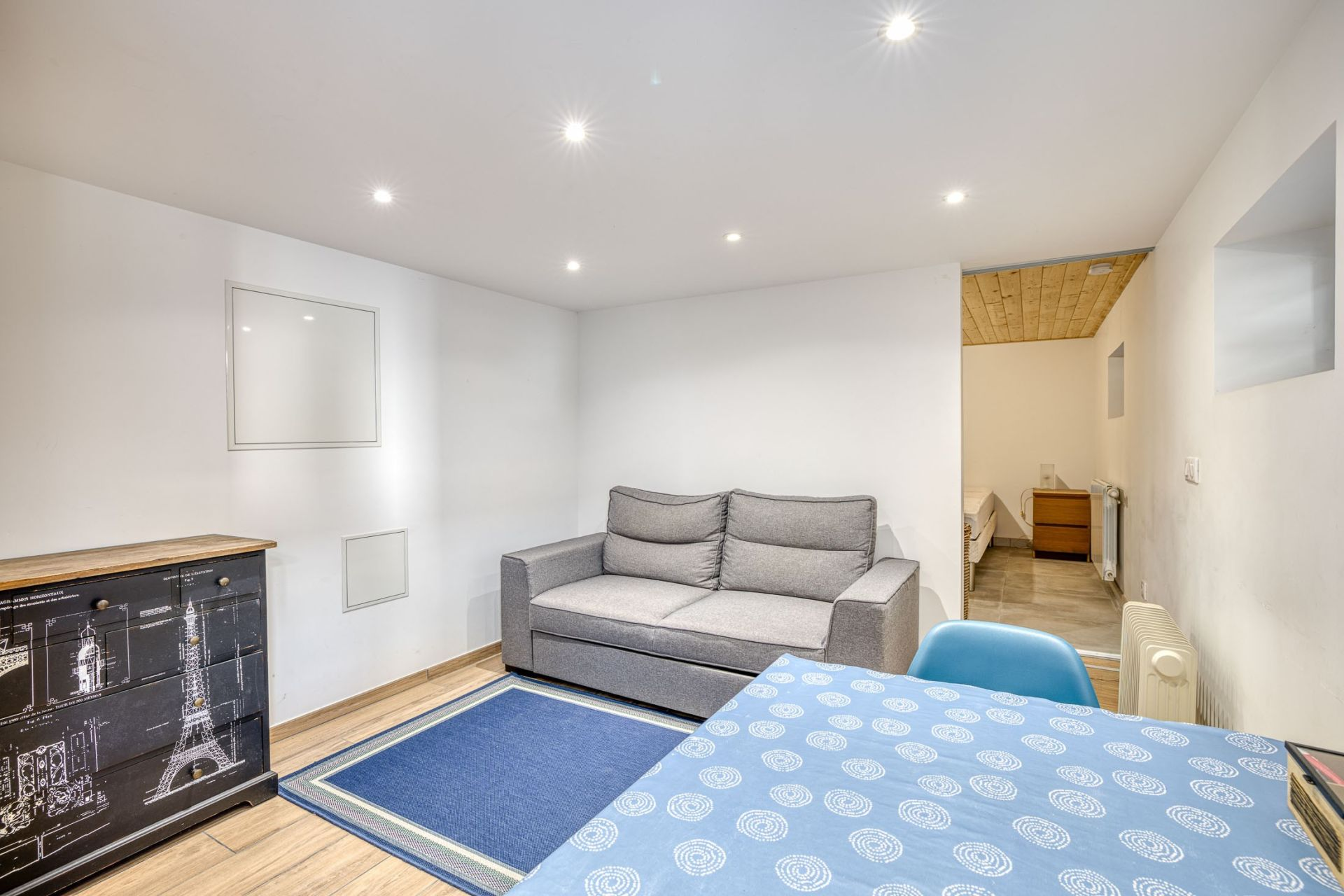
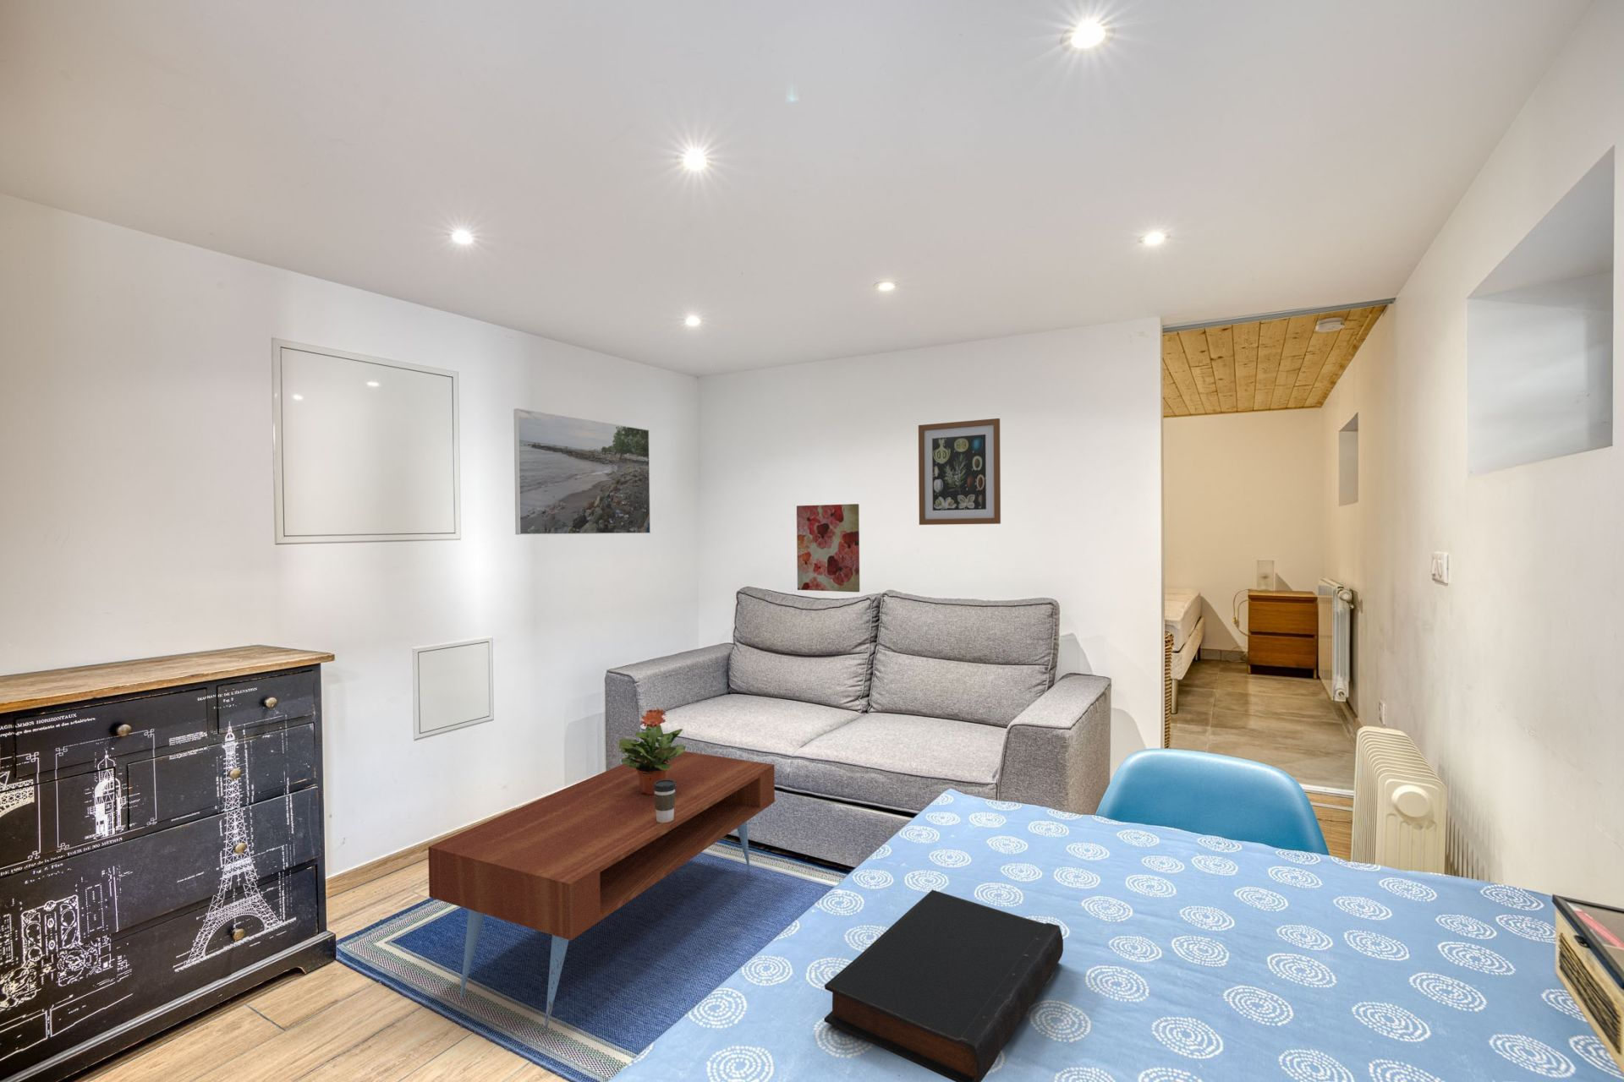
+ coffee cup (665, 801)
+ coffee table (627, 862)
+ potted plant (654, 749)
+ wall art (958, 472)
+ wall art (828, 548)
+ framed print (587, 477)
+ book (952, 972)
